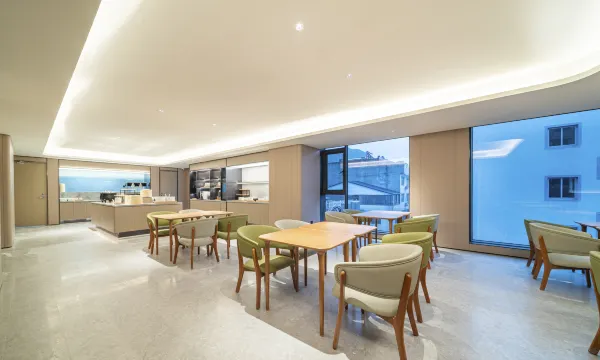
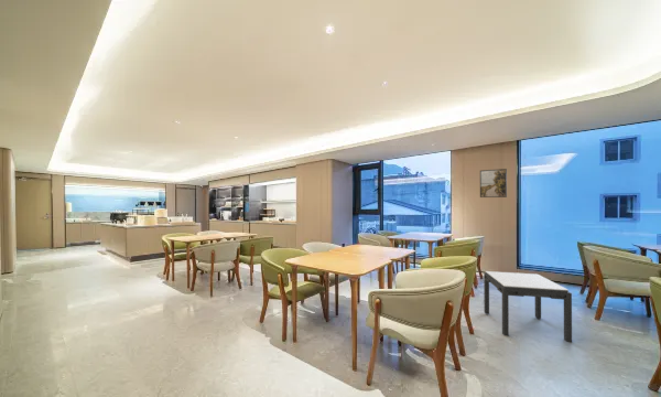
+ side table (522, 296)
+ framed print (492, 183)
